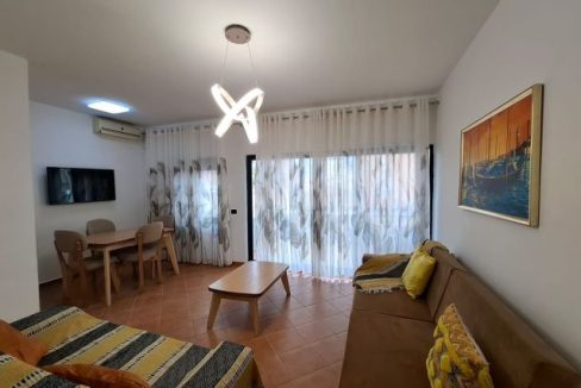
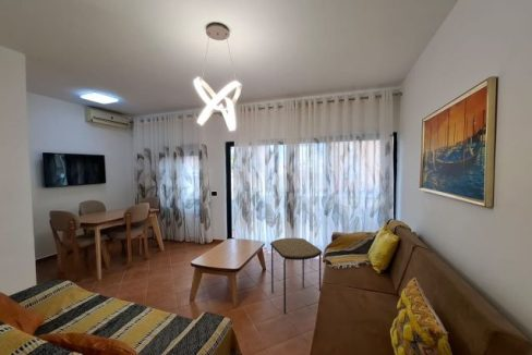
+ side table (303, 272)
